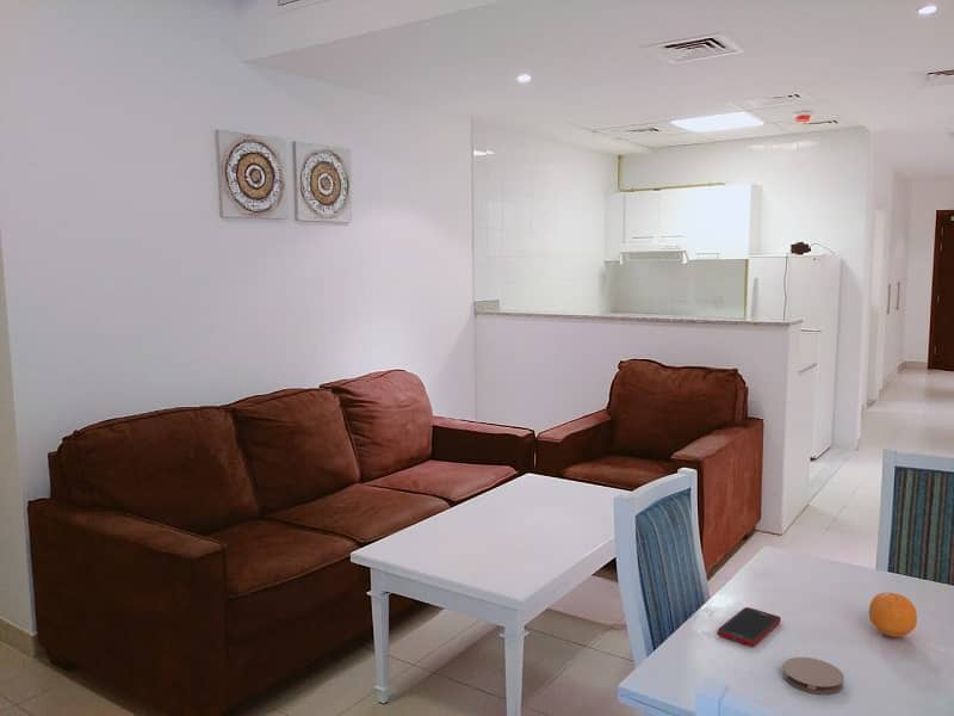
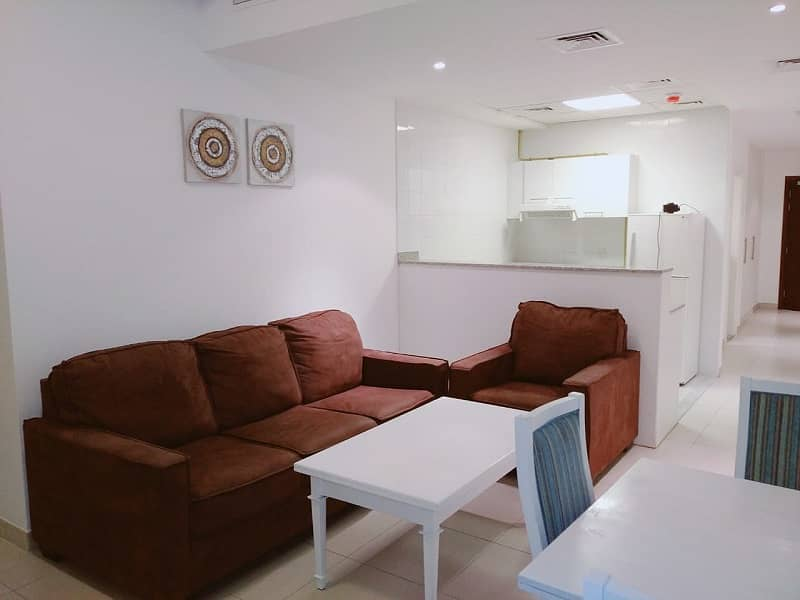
- cell phone (749, 625)
- fruit (892, 615)
- coaster (812, 674)
